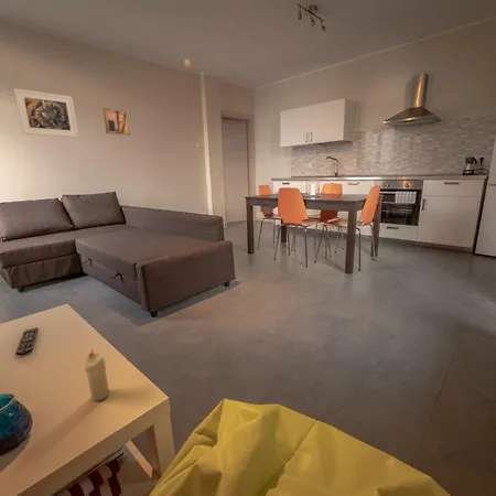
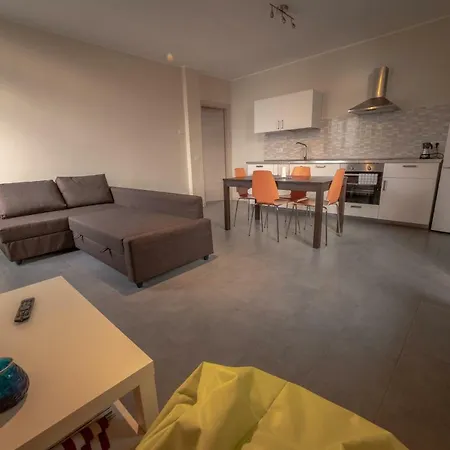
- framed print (47, 115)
- wall art (117, 121)
- candle (96, 373)
